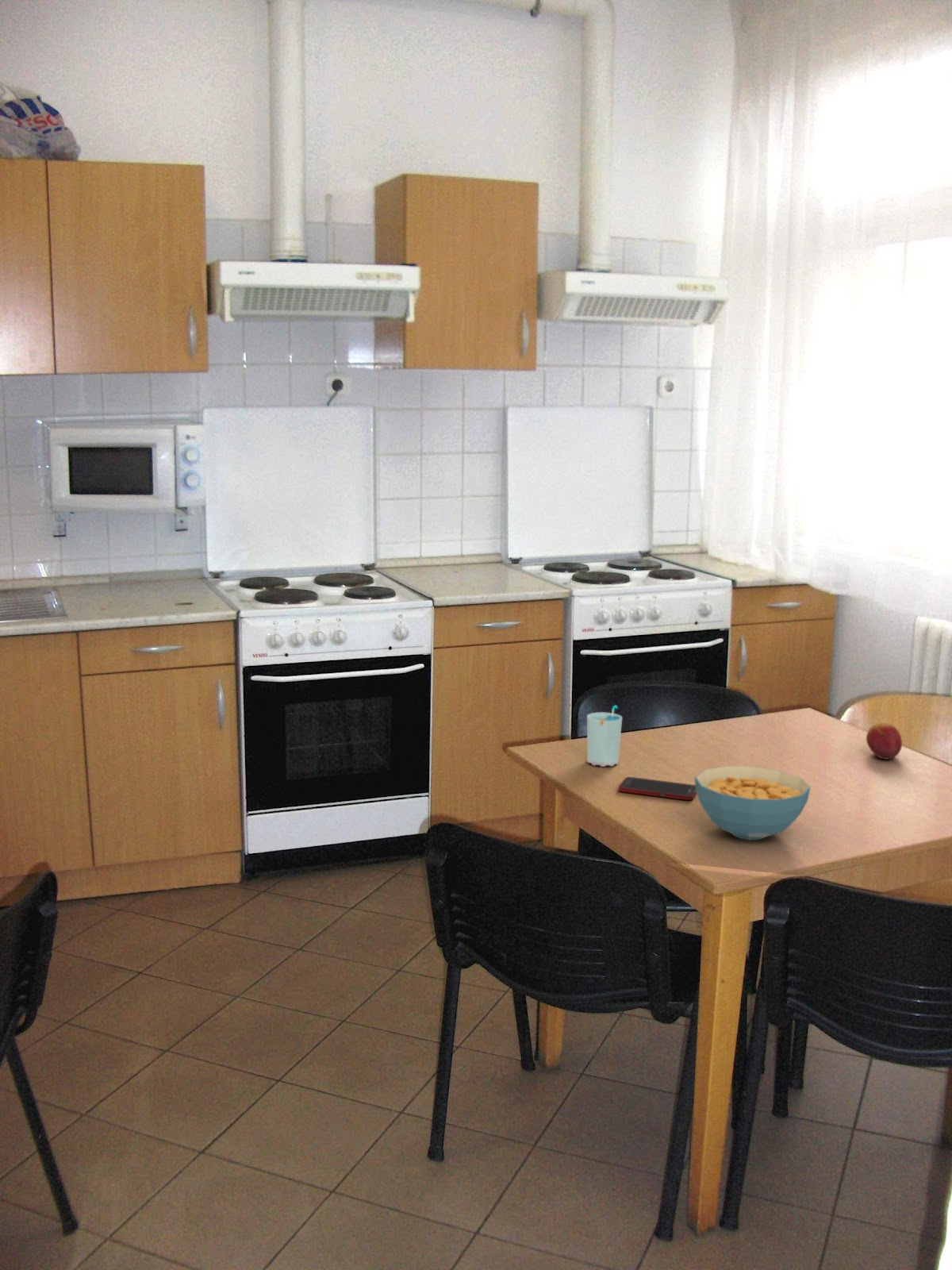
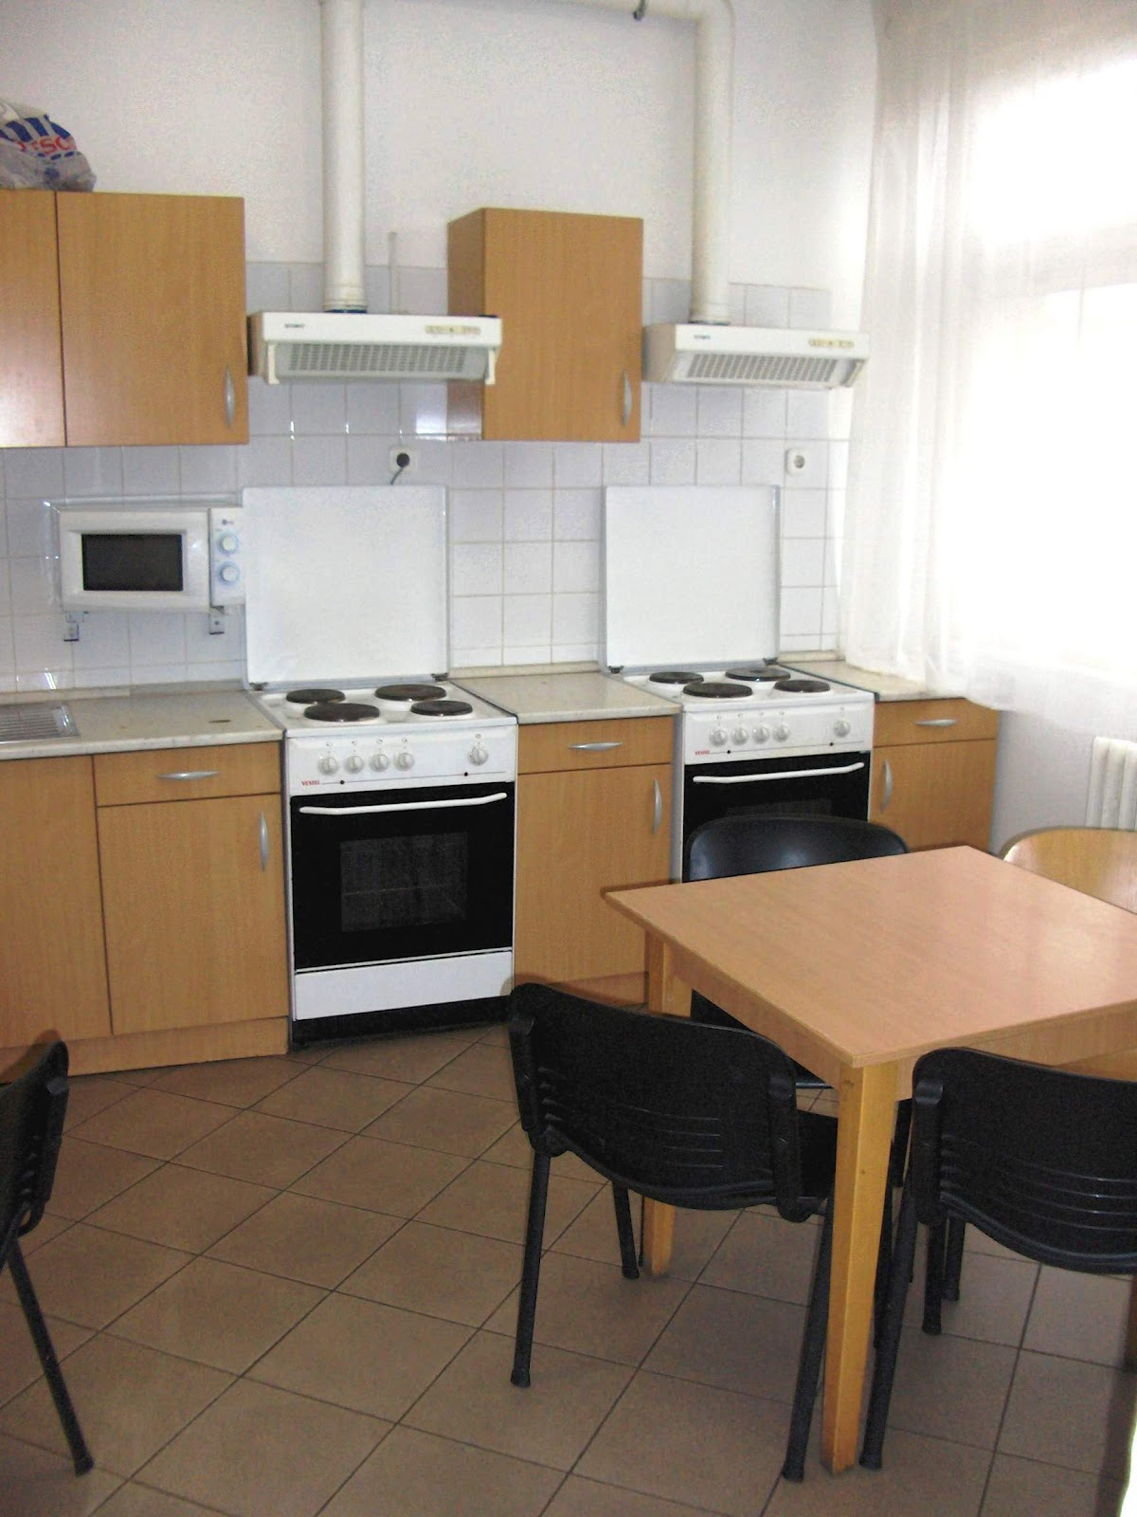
- cup (604, 734)
- cell phone (658, 788)
- fruit (883, 740)
- cereal bowl (750, 808)
